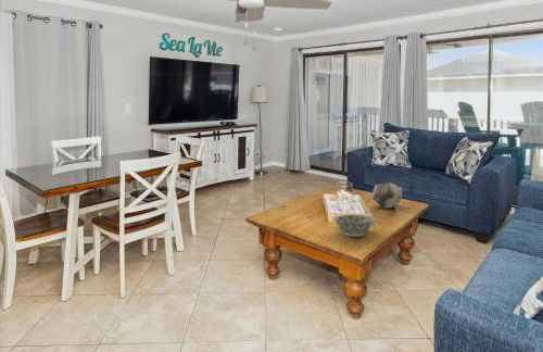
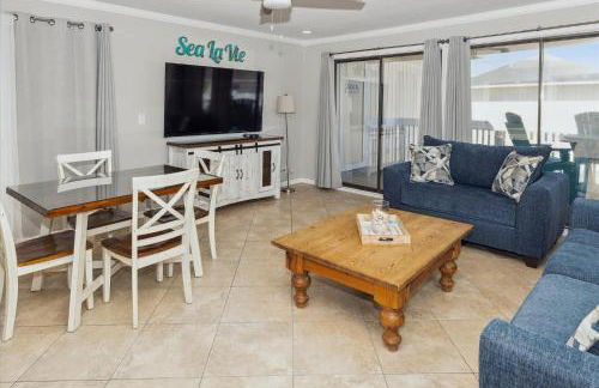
- decorative bowl (353, 226)
- seashell (387, 194)
